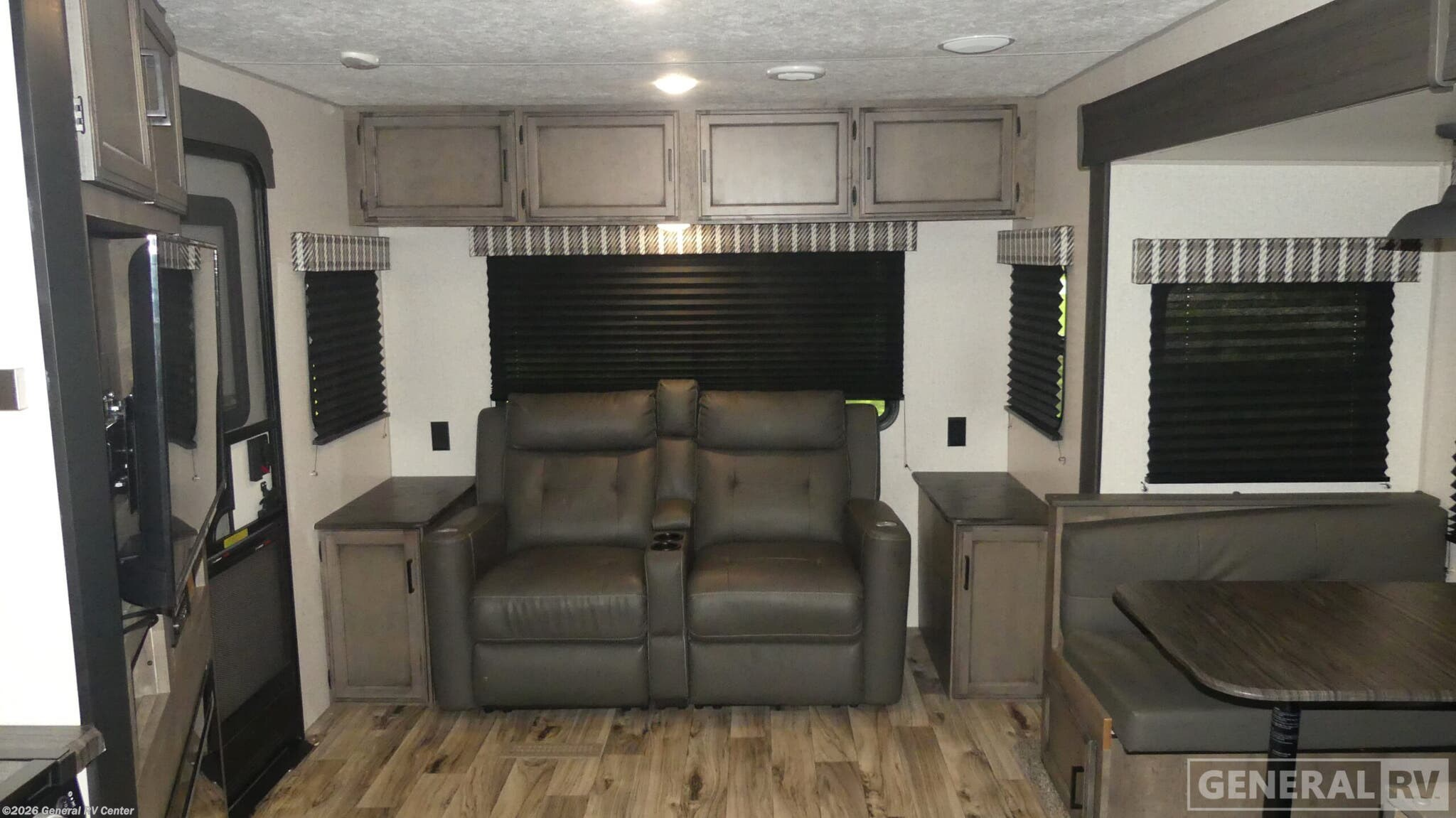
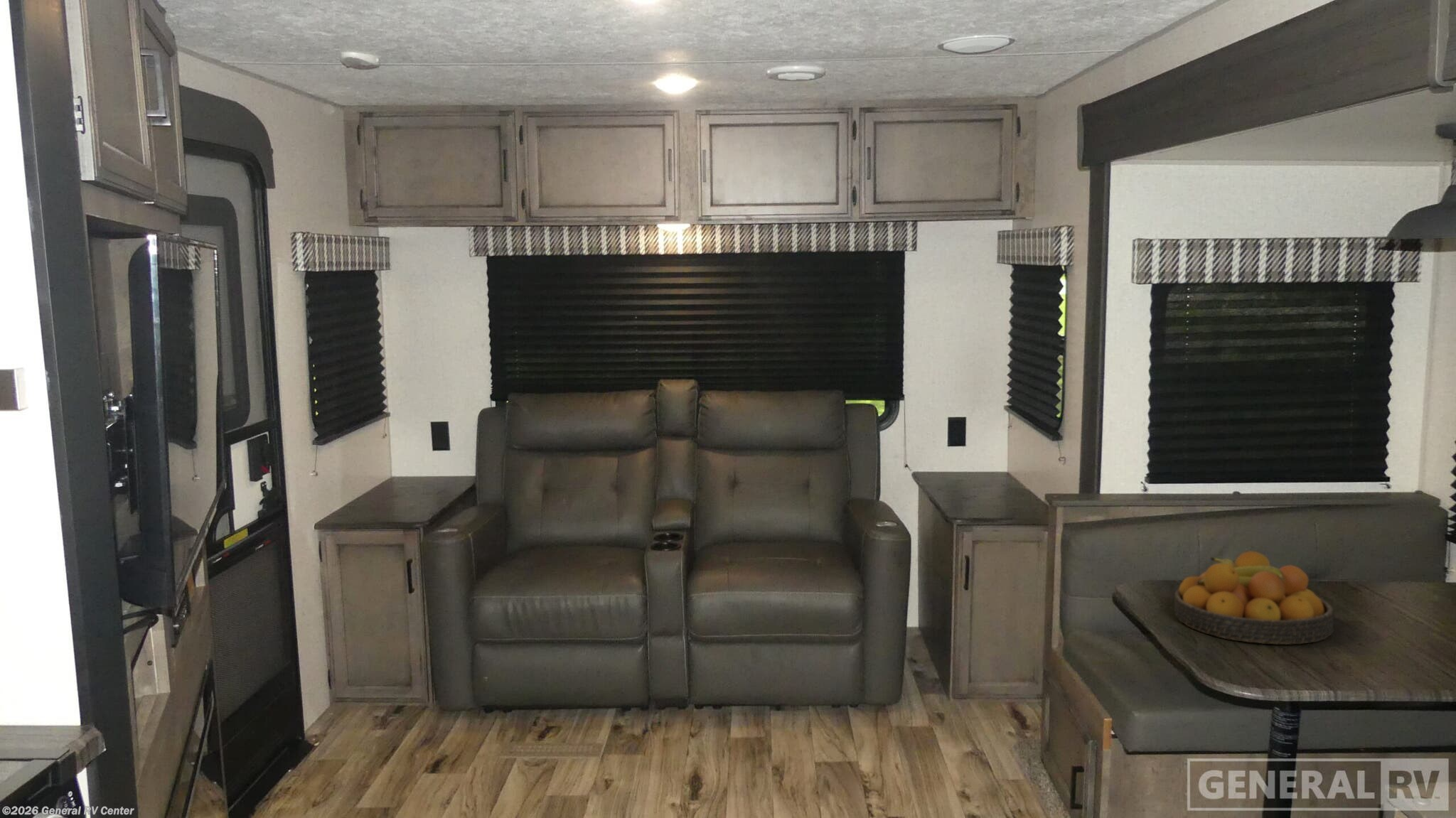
+ fruit bowl (1251, 591)
